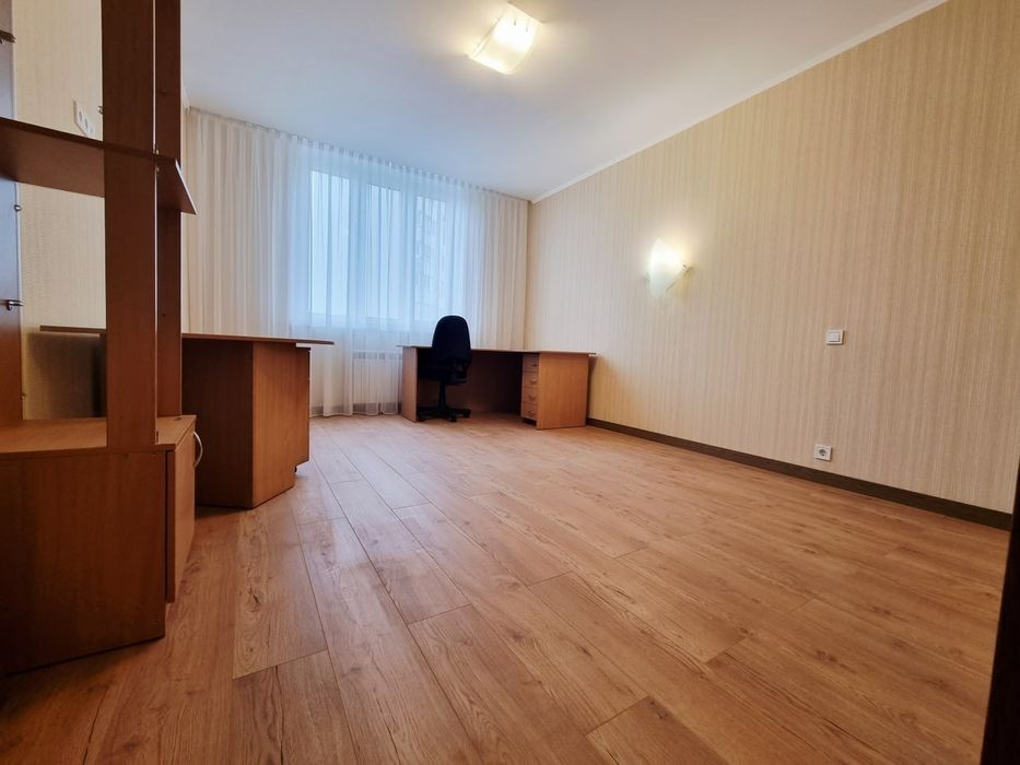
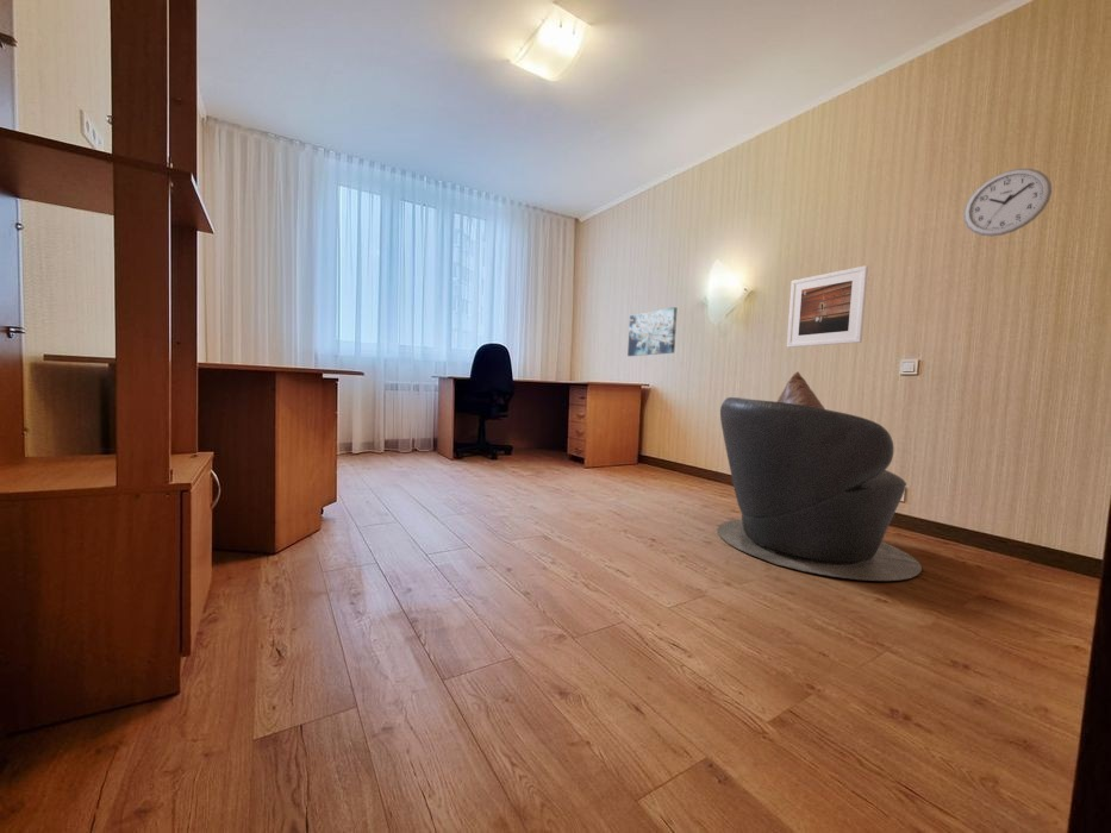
+ wall clock (1004, 202)
+ wall art (650, 333)
+ leather (813, 459)
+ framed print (824, 309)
